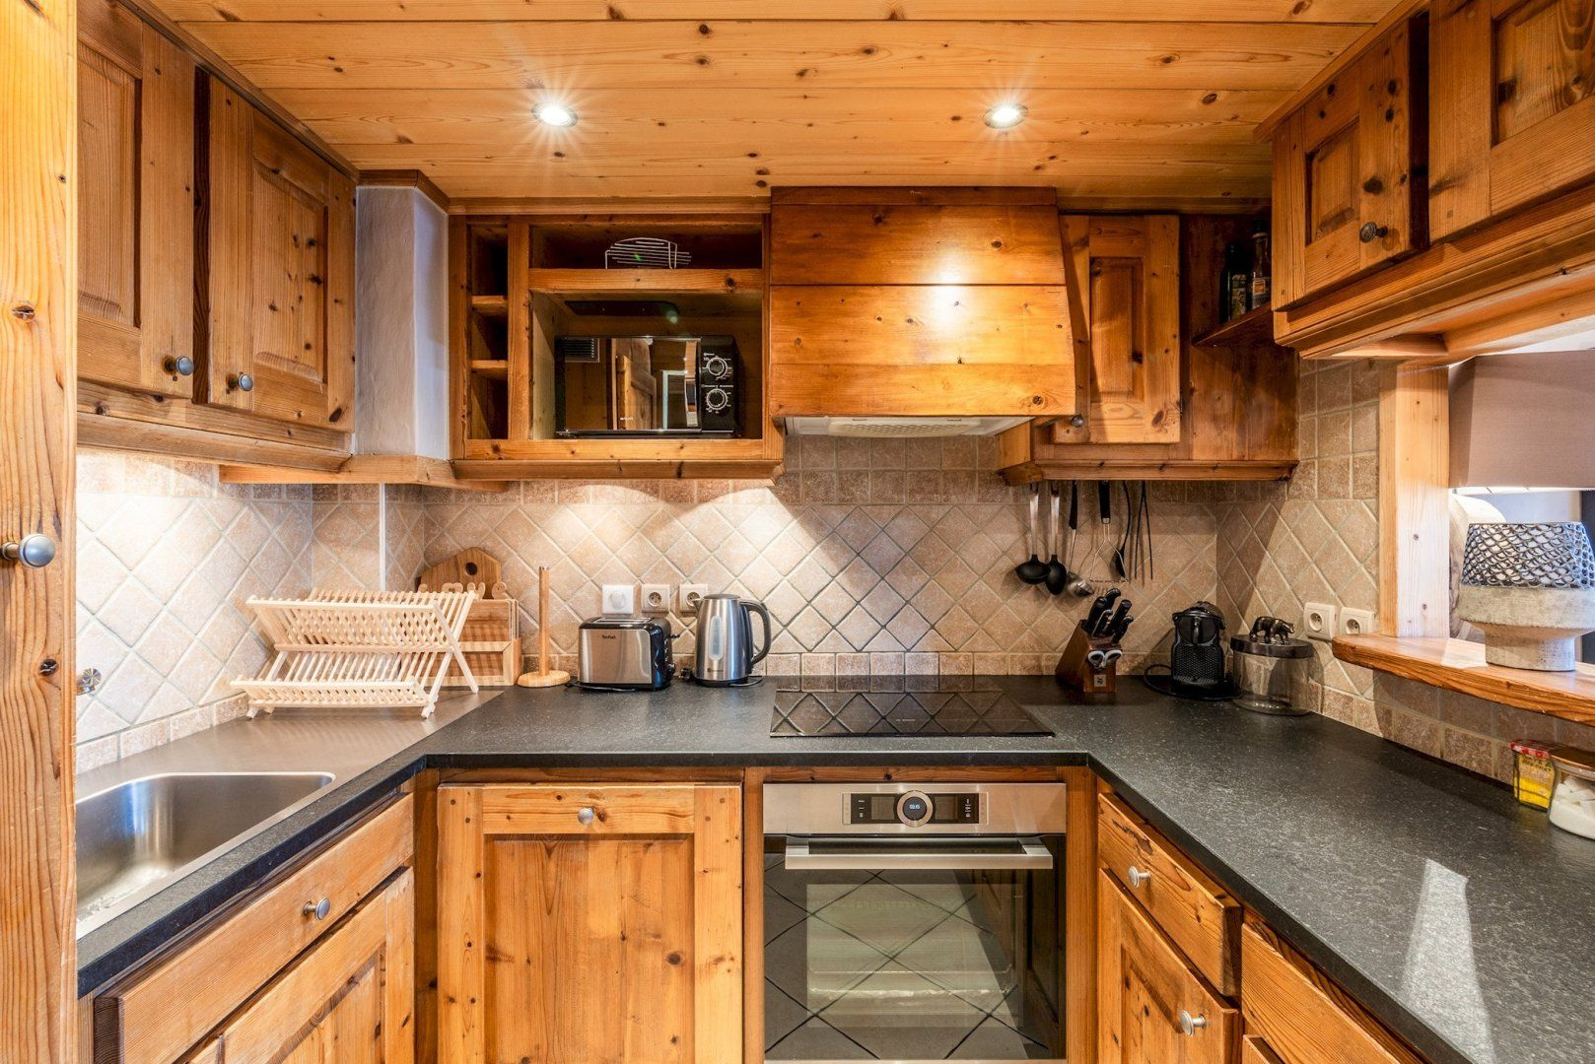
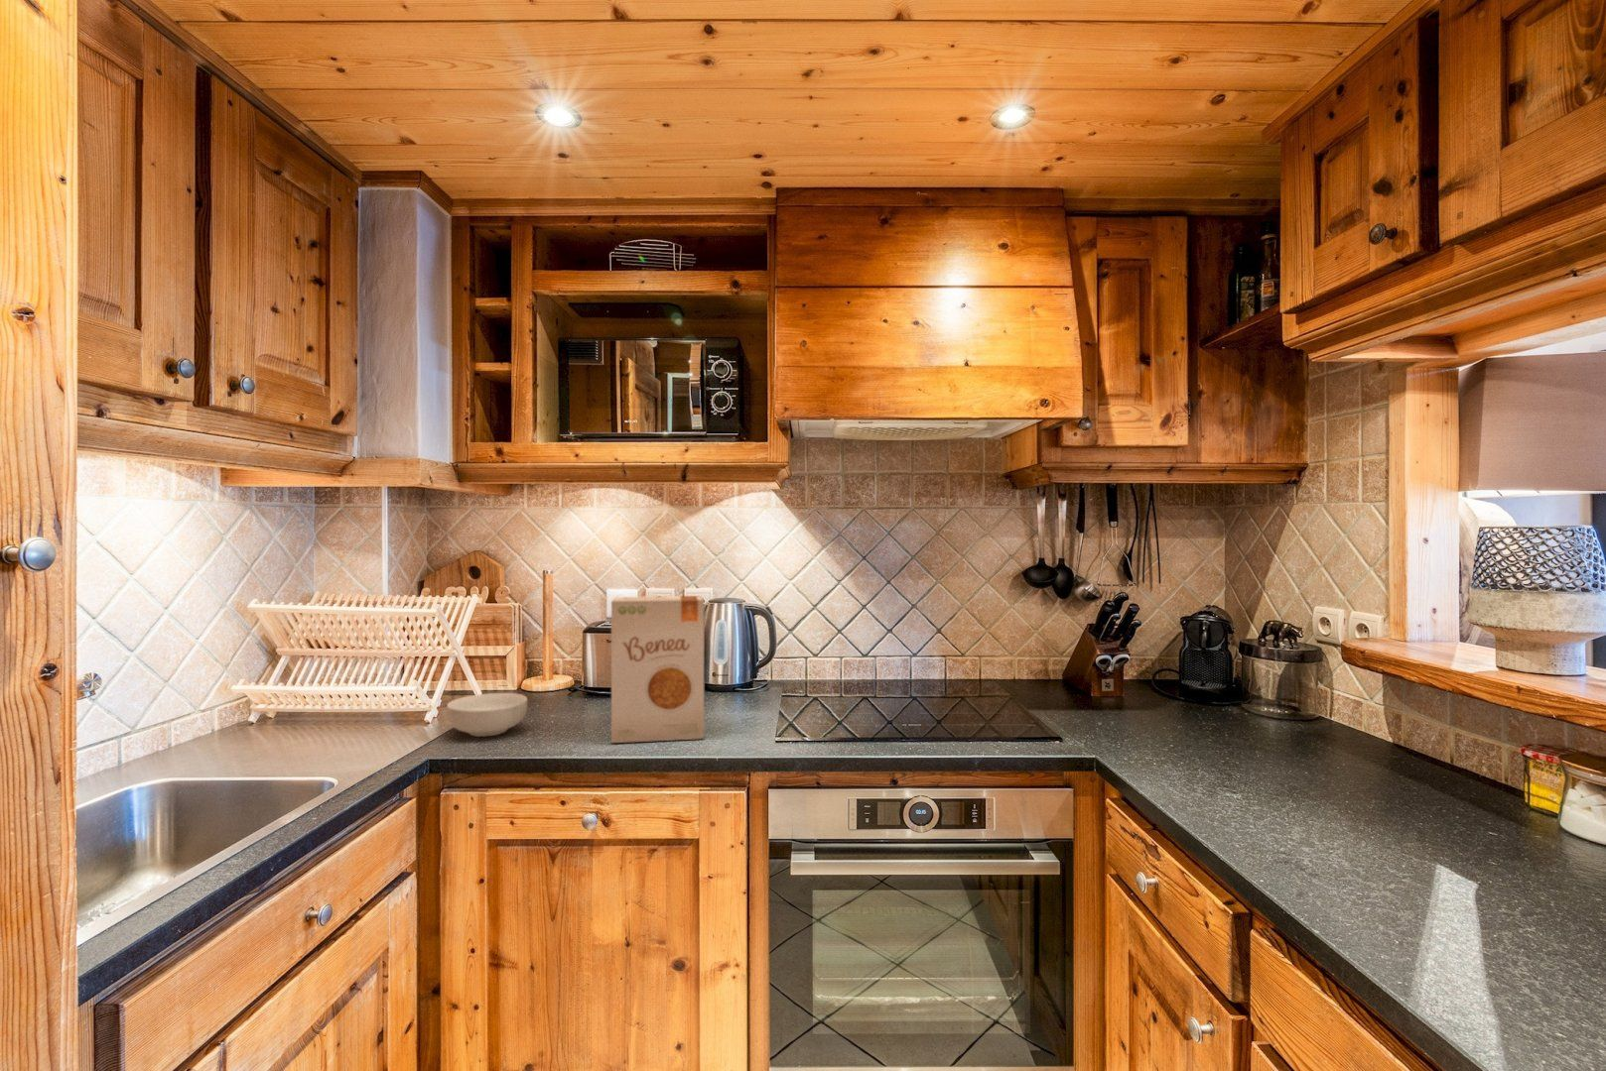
+ food box (658, 666)
+ cereal bowl (488, 716)
